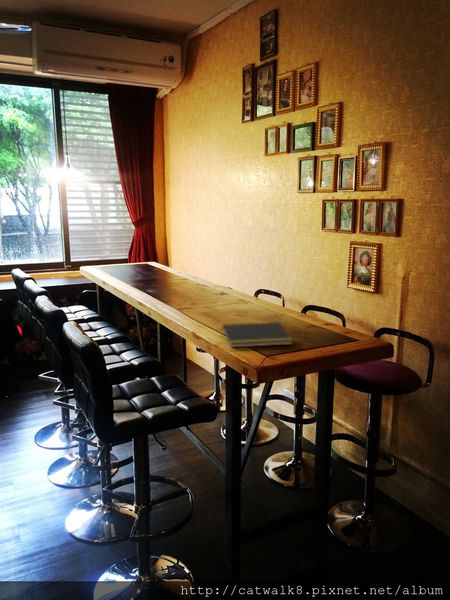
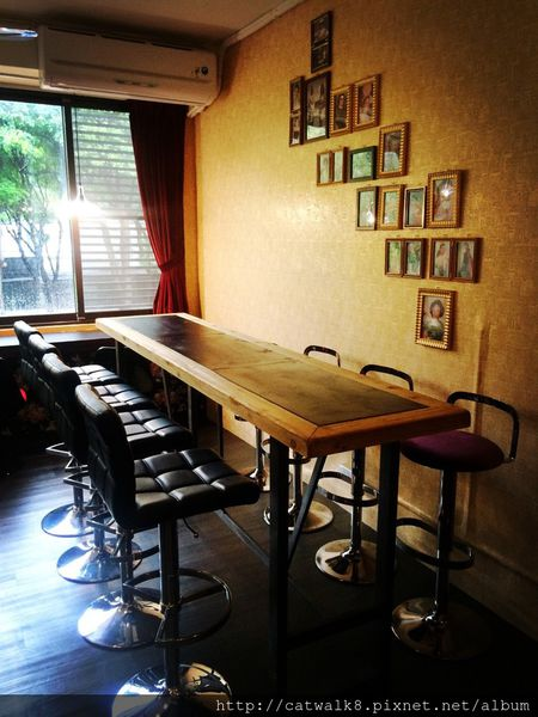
- notepad (256, 334)
